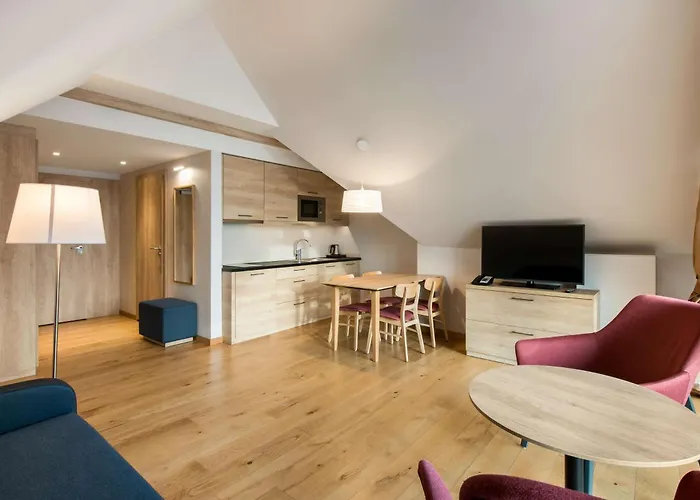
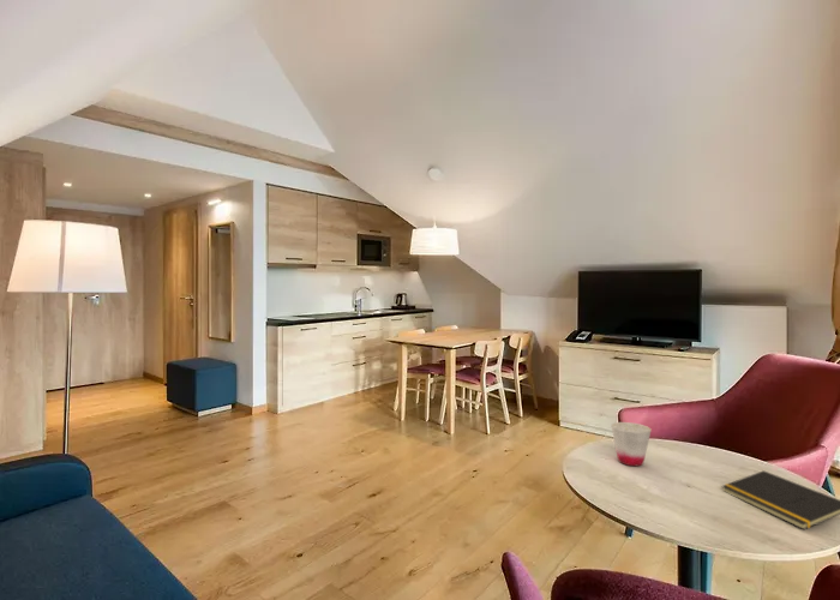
+ notepad (781, 497)
+ cup (630, 444)
